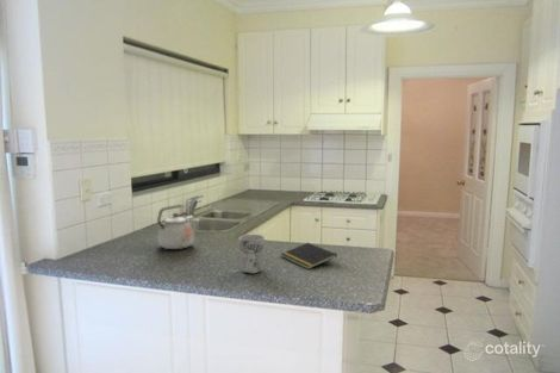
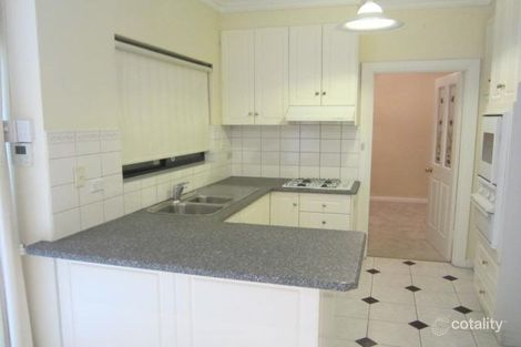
- notepad (307, 255)
- kettle (175, 225)
- cup (251, 254)
